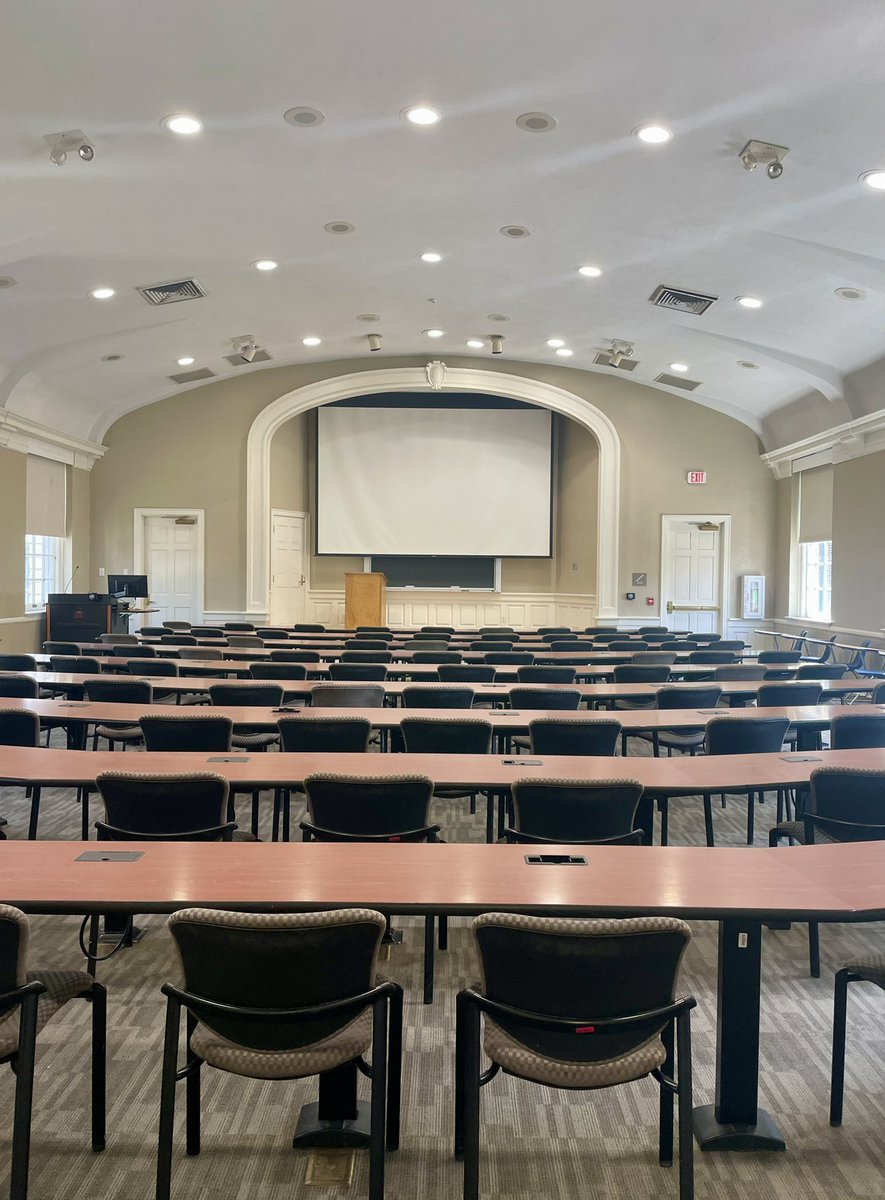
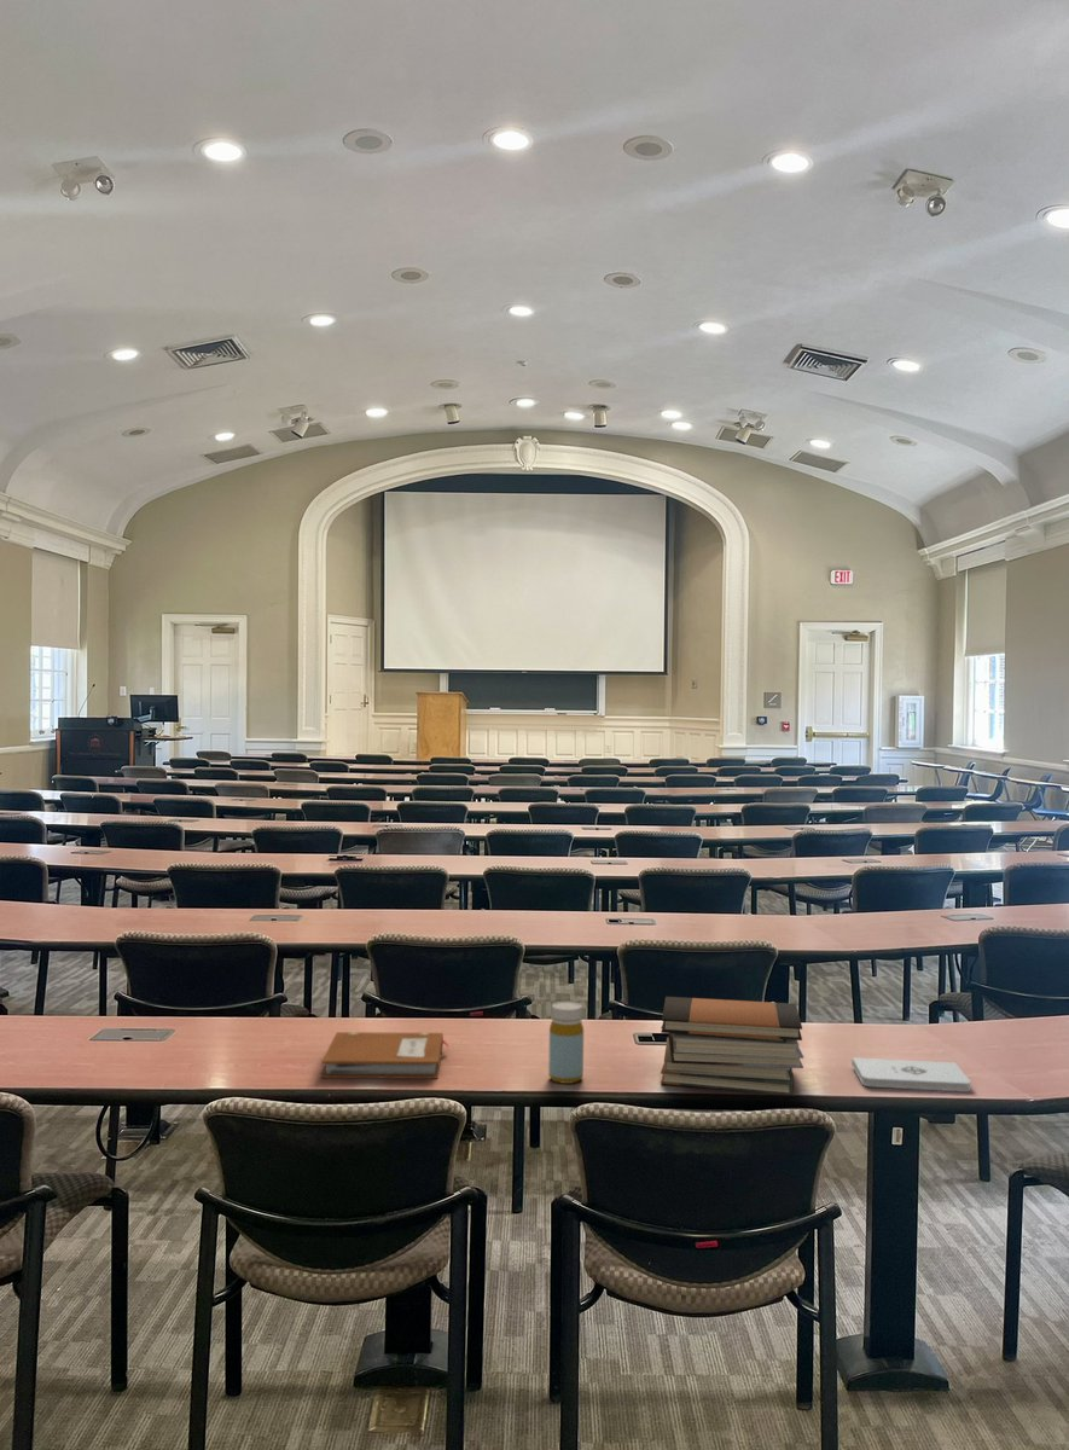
+ bottle (565, 1042)
+ book stack (731, 1044)
+ notepad (910, 1073)
+ notebook (388, 1052)
